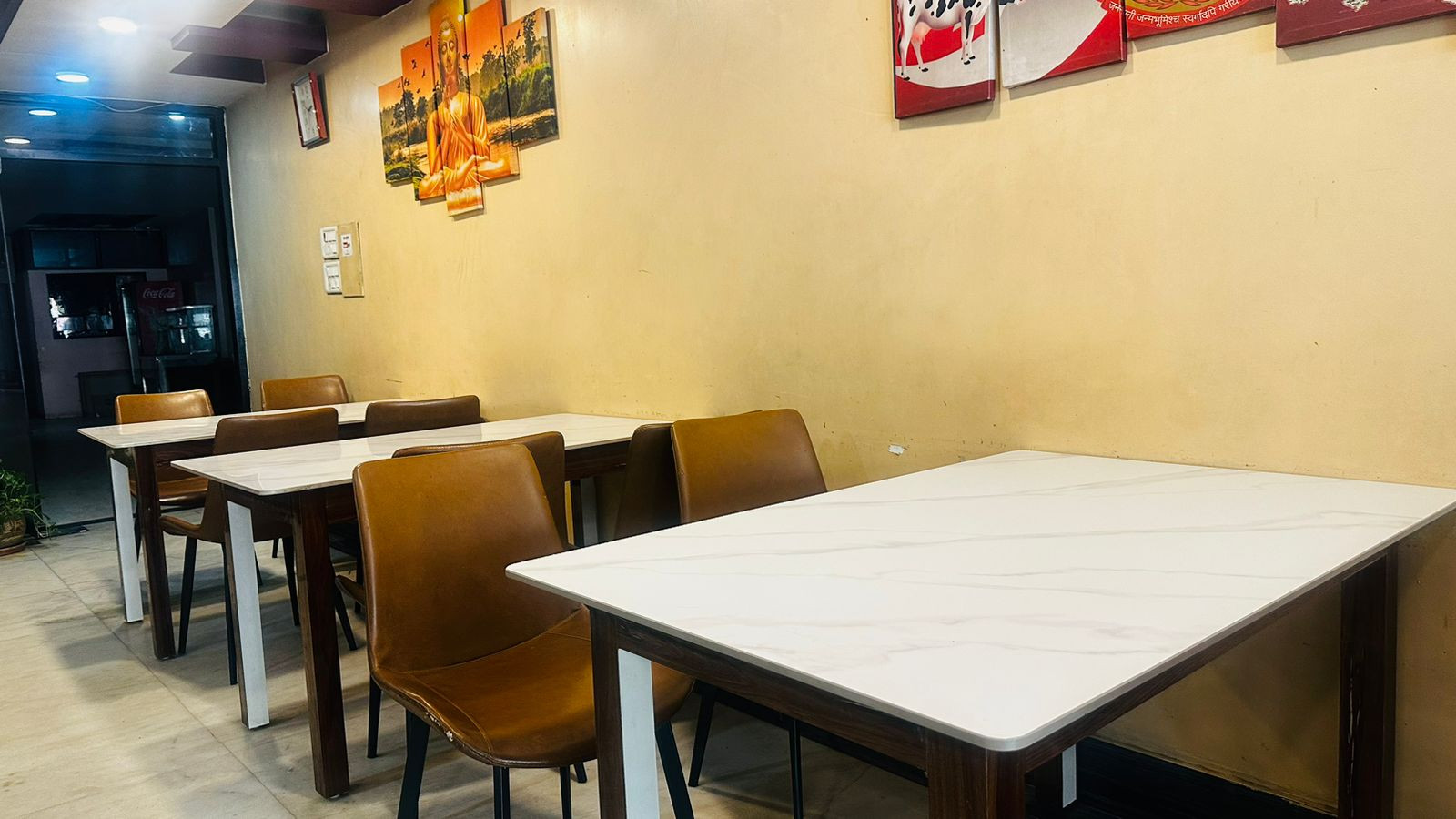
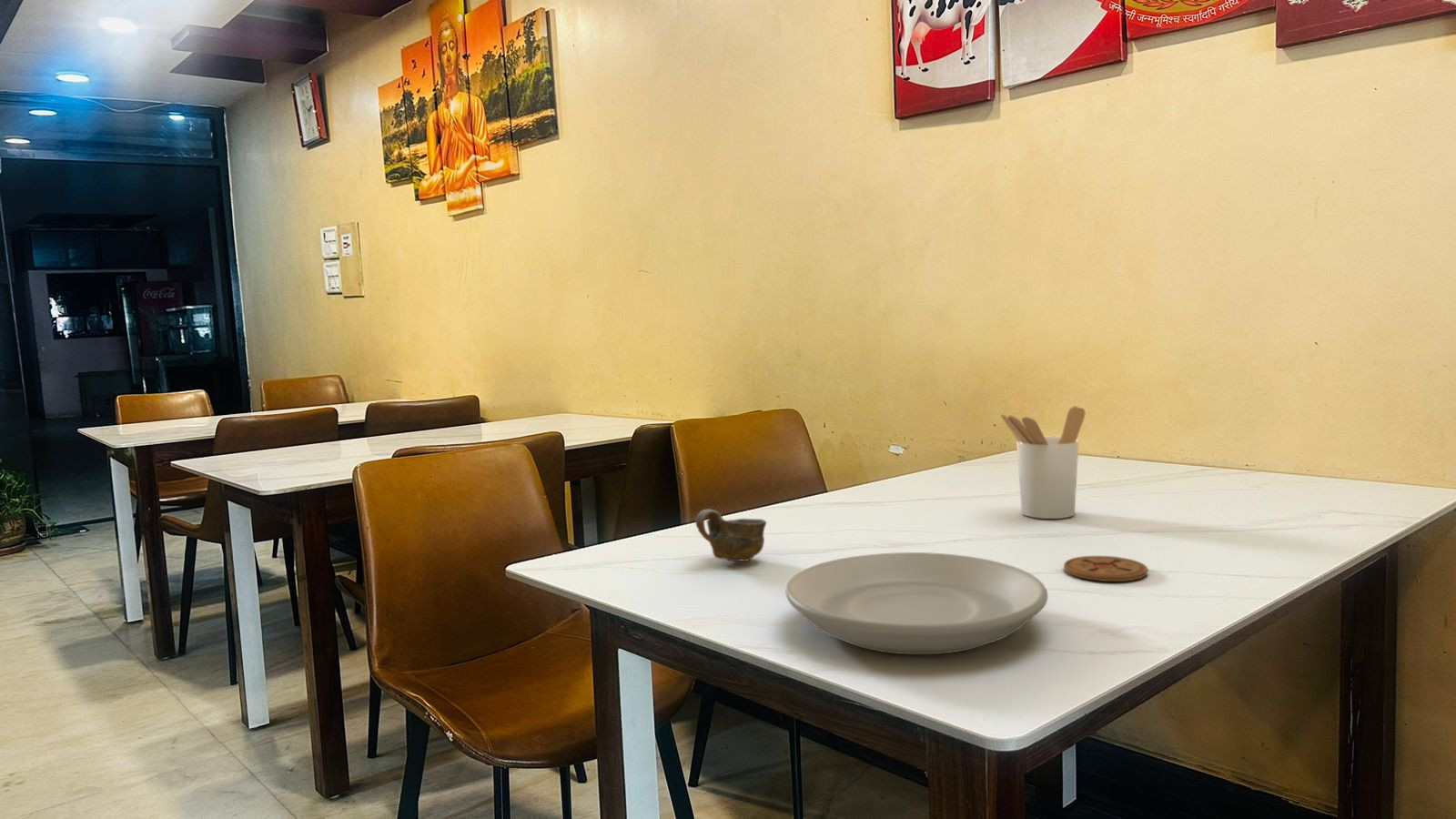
+ plate (913, 603)
+ utensil holder (1038, 460)
+ cup (732, 532)
+ coaster (1105, 568)
